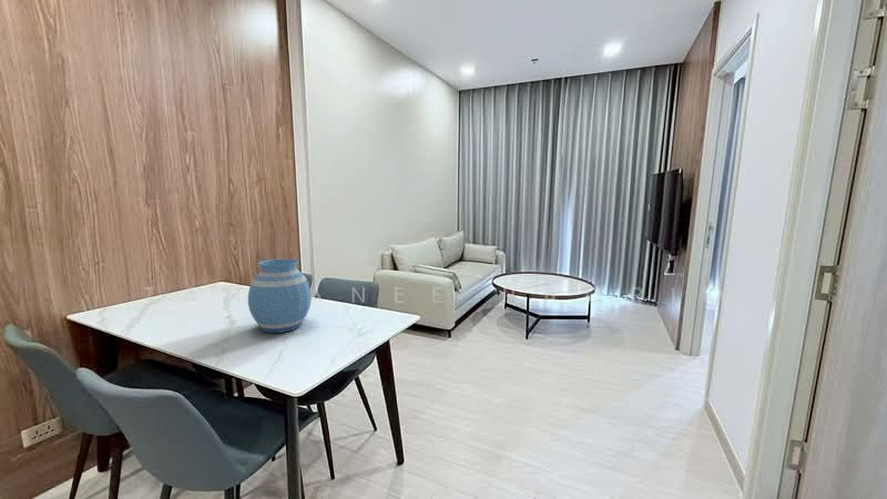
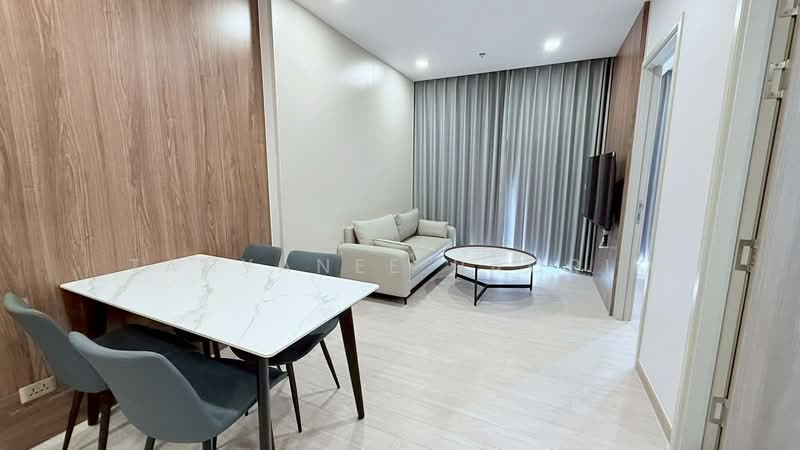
- vase (279, 294)
